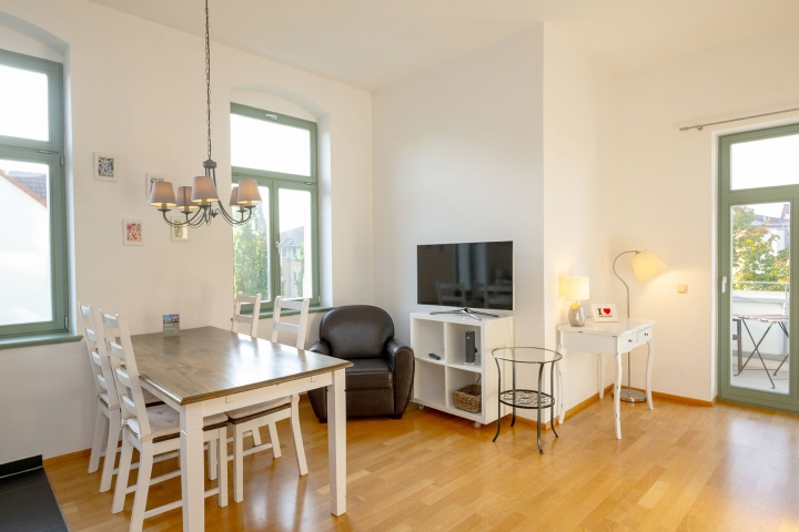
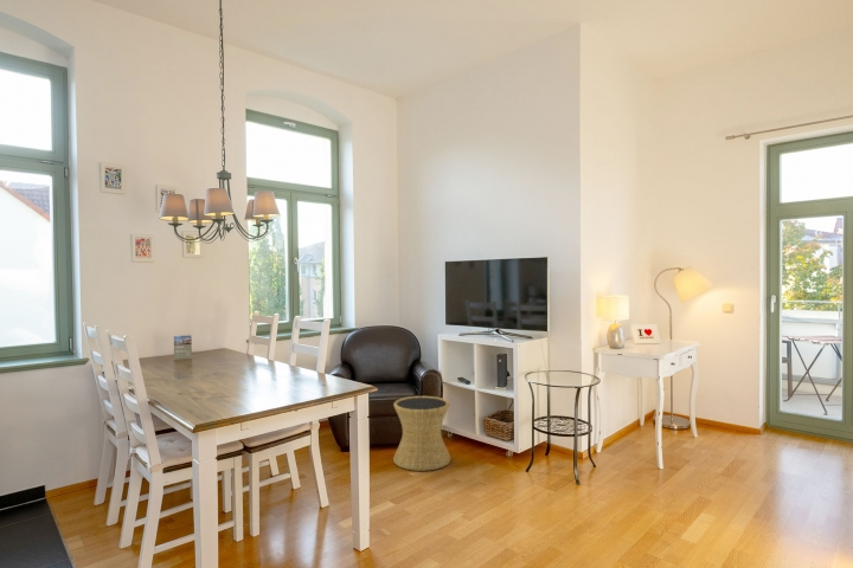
+ side table (422, 431)
